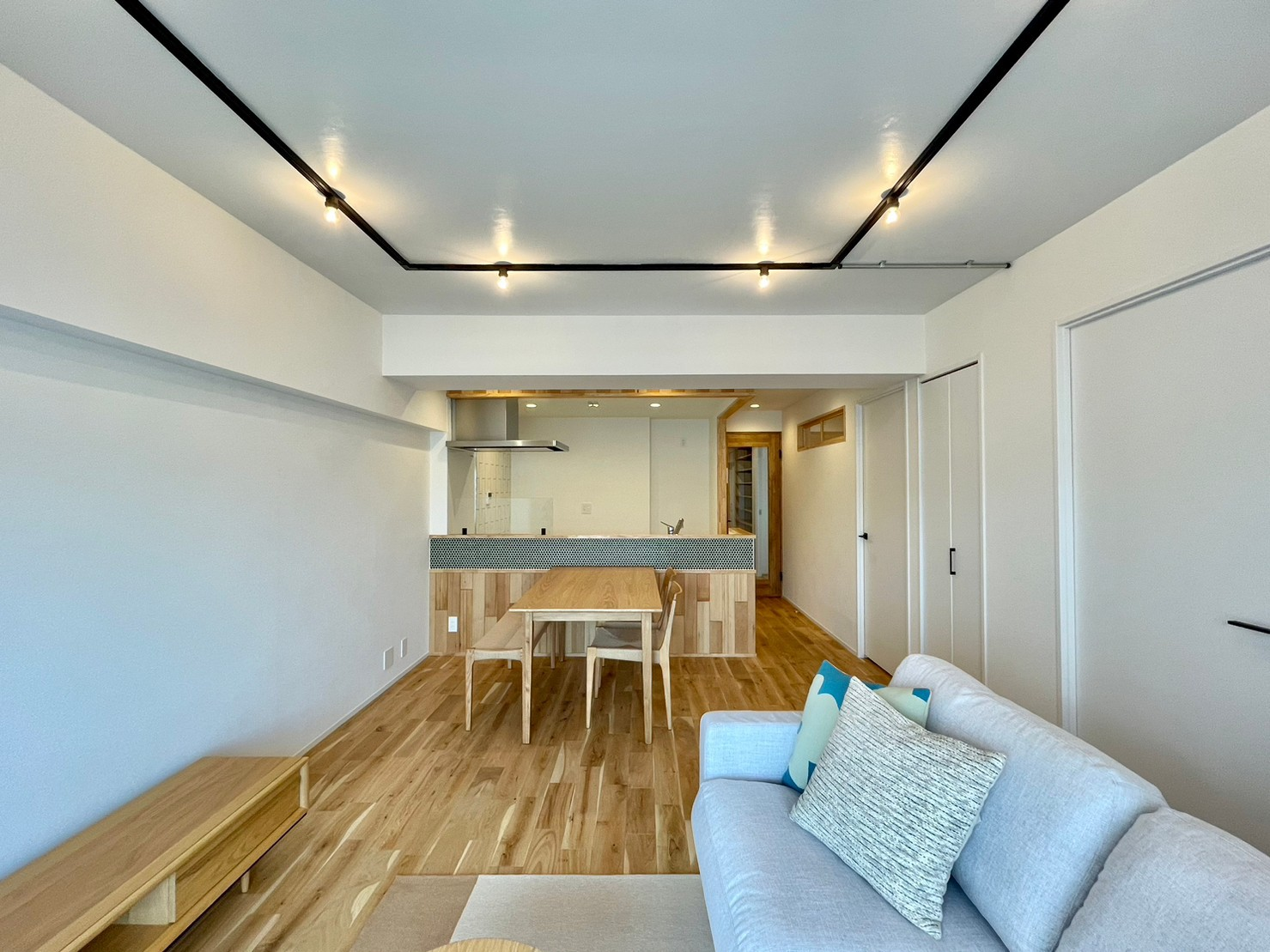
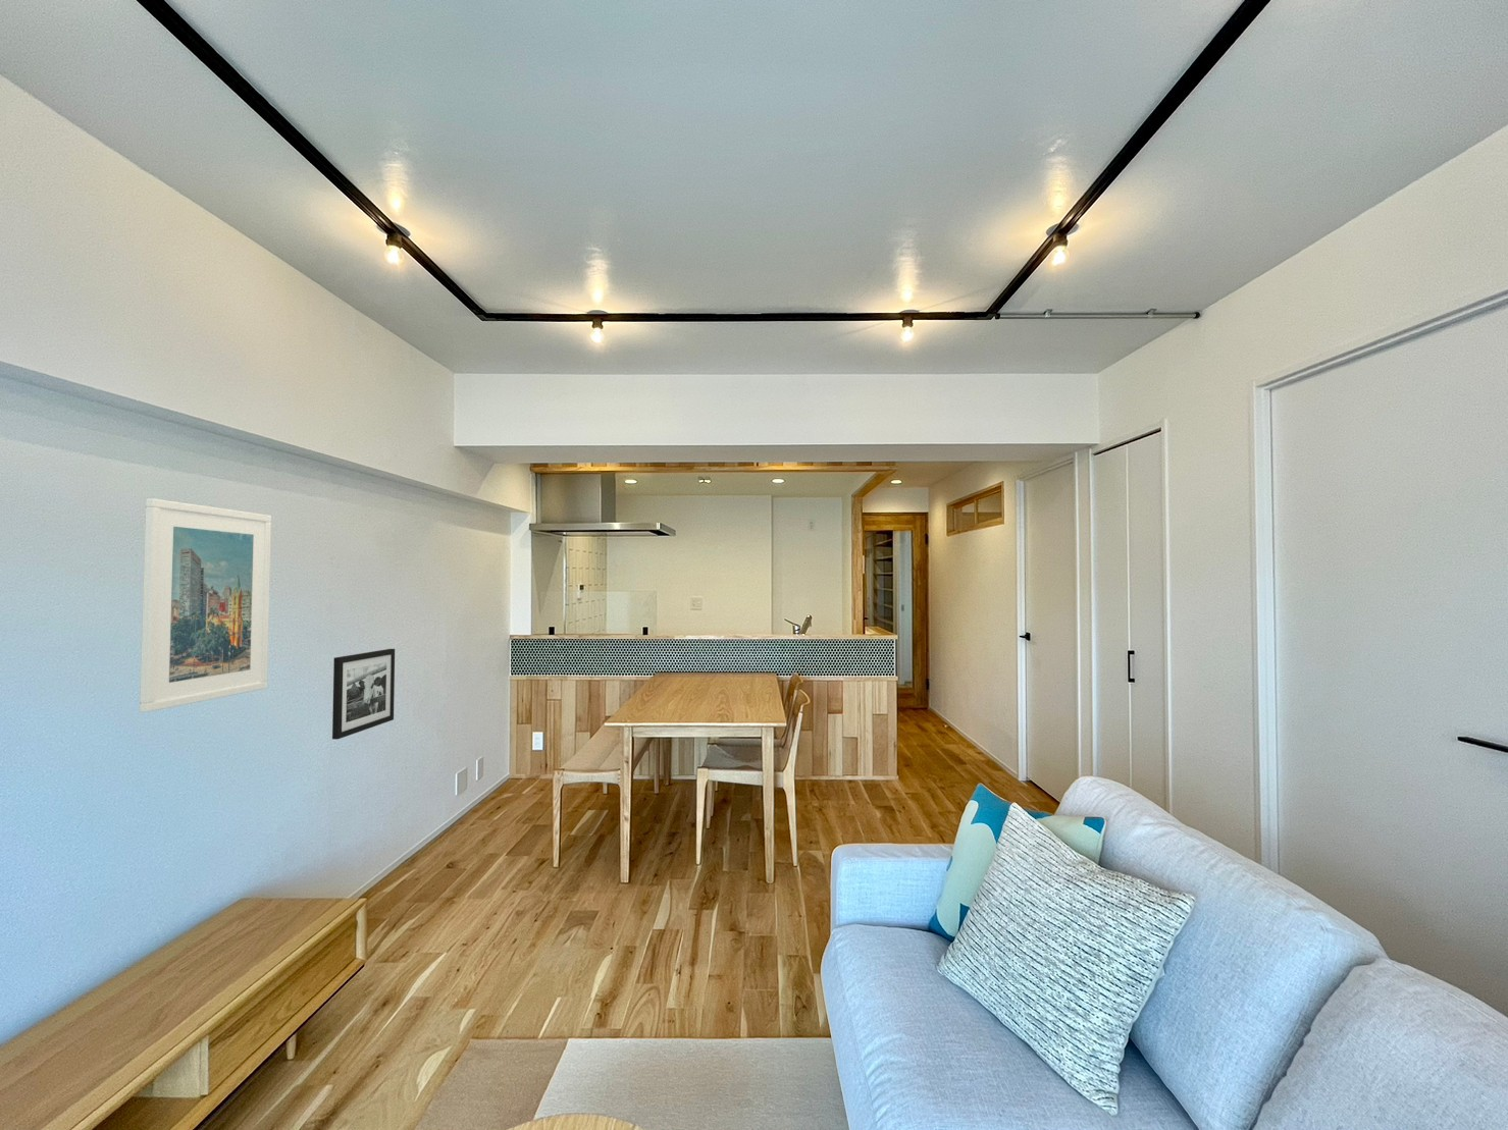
+ picture frame (365, 690)
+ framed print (213, 602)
